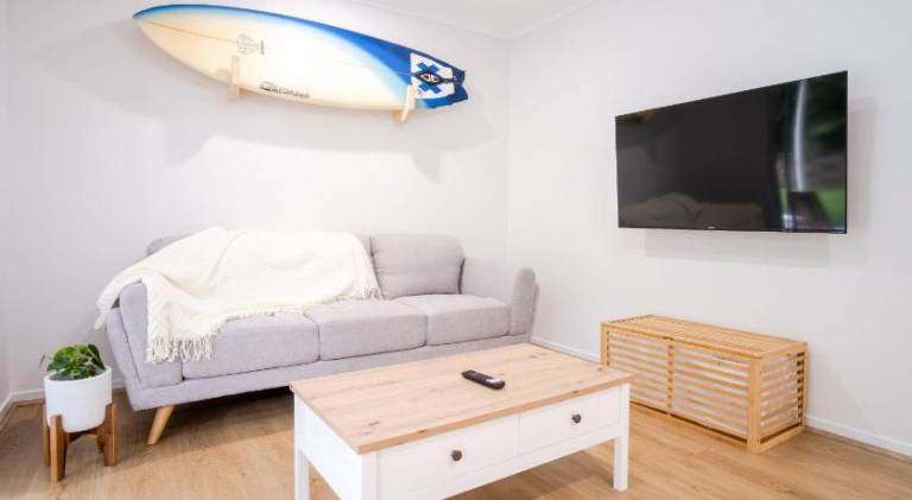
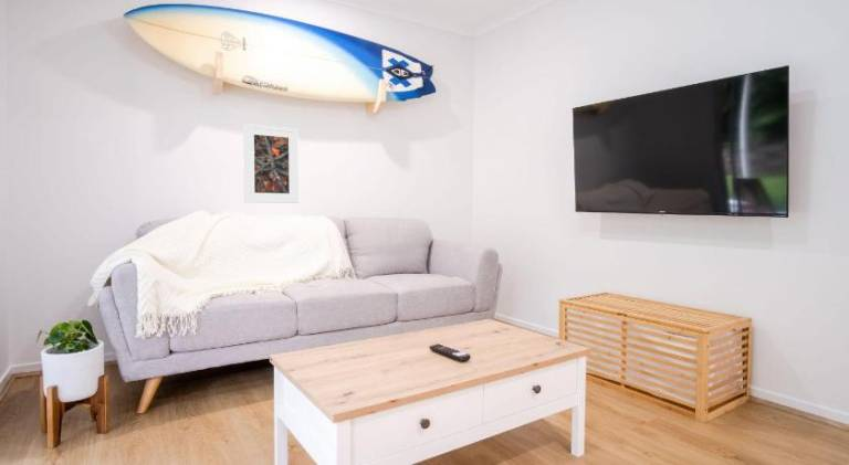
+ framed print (271, 165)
